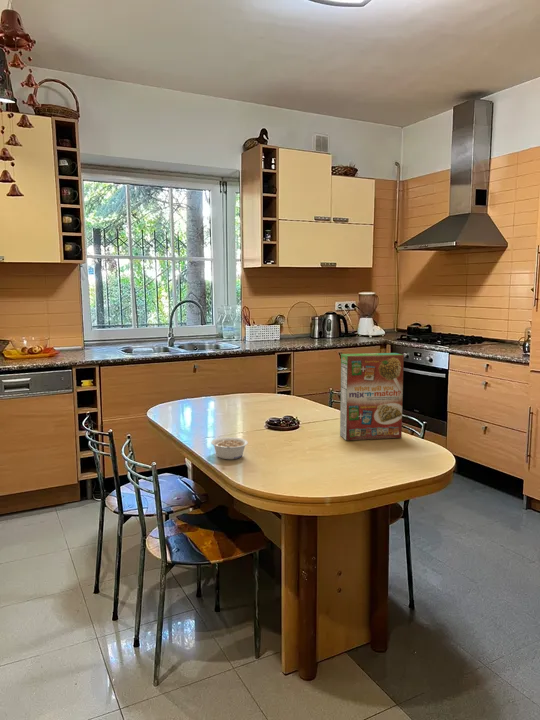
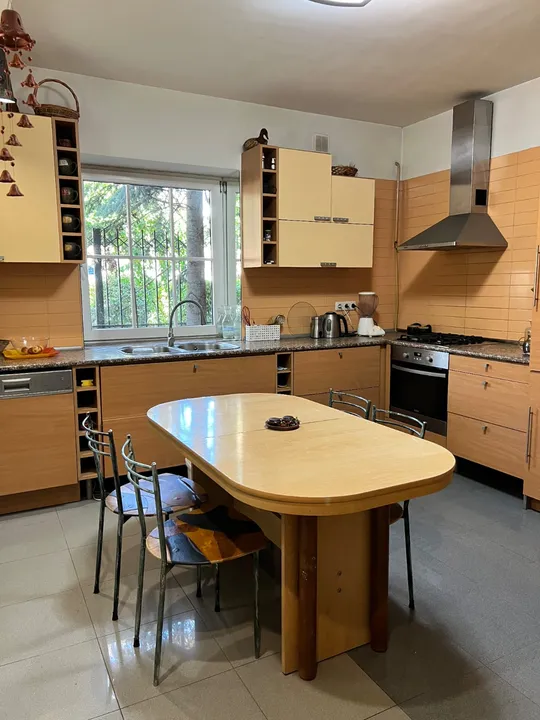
- cereal box (371, 395)
- legume (230, 447)
